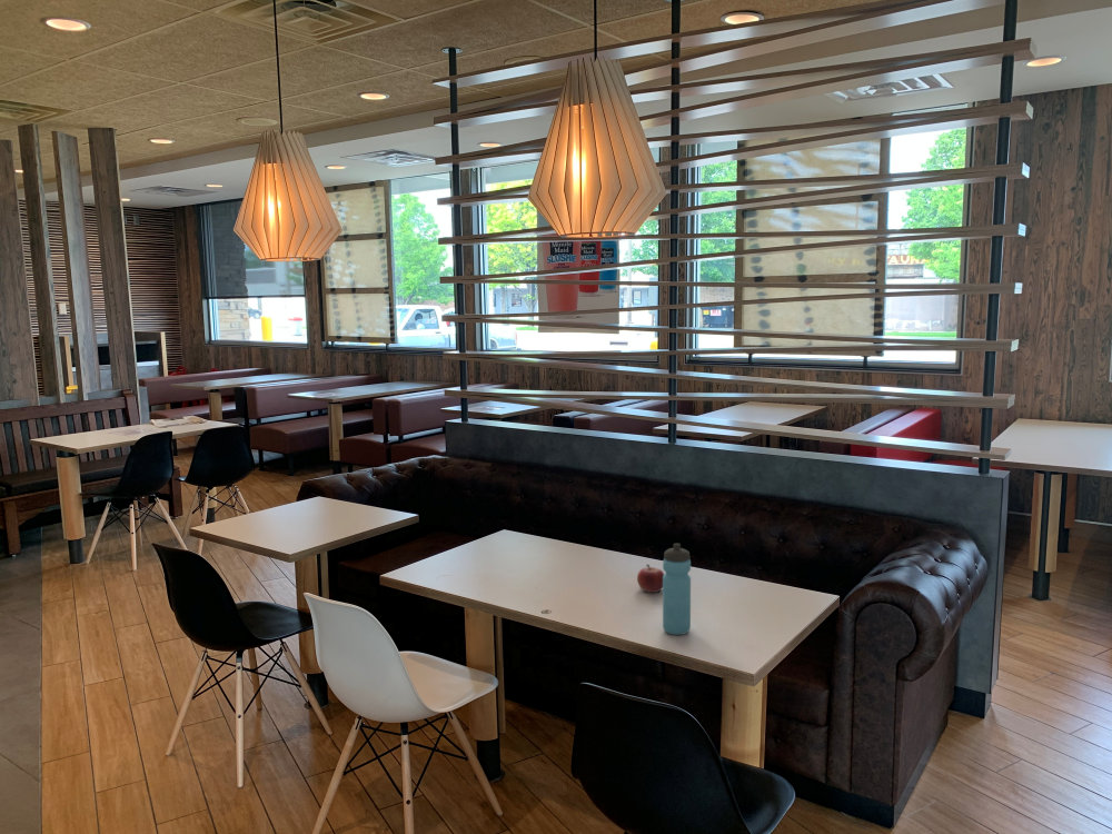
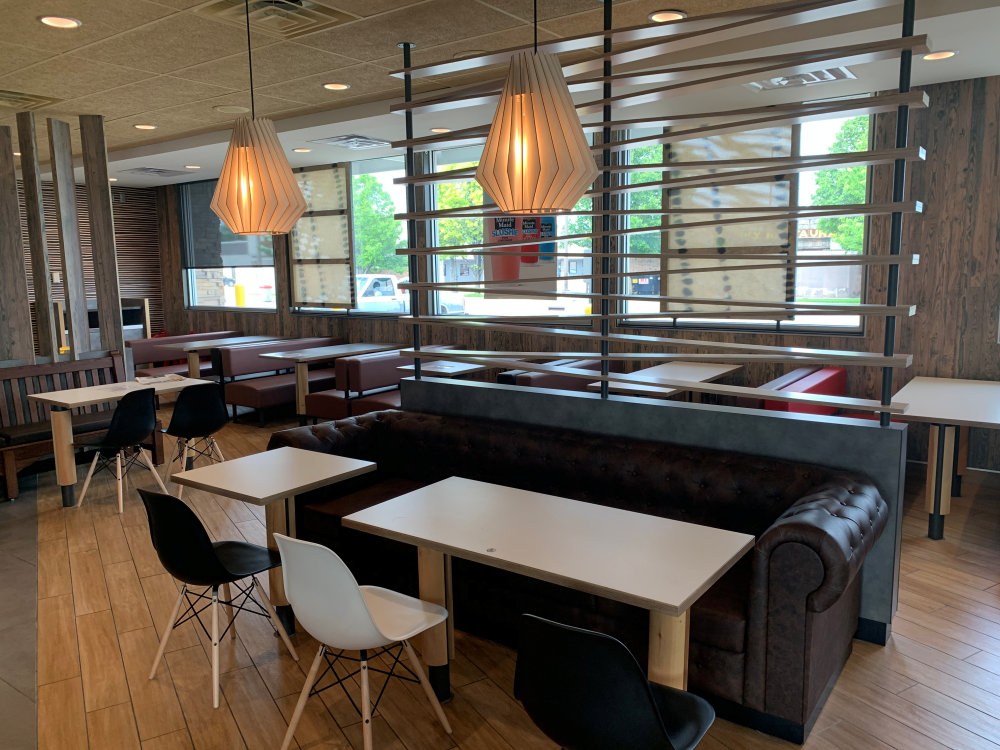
- fruit (651, 576)
- water bottle (676, 587)
